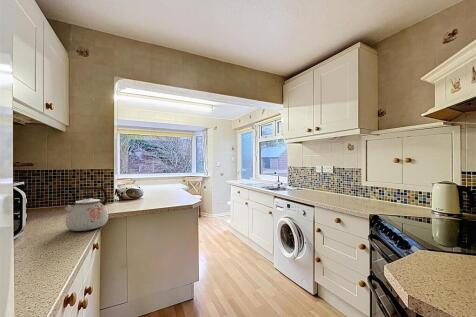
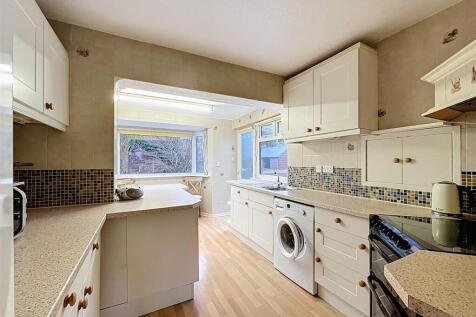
- kettle (87, 207)
